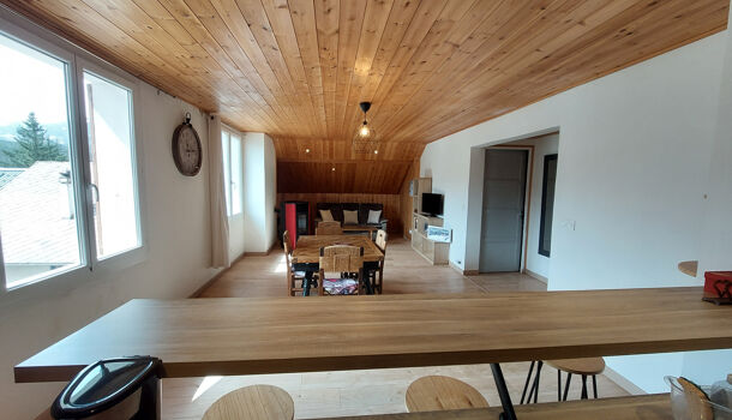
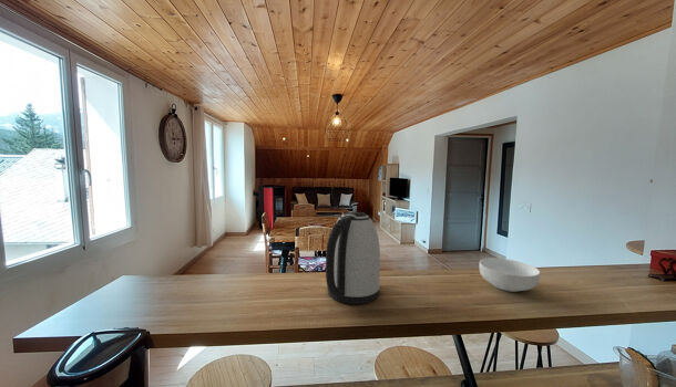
+ kettle (349, 254)
+ cereal bowl (508, 275)
